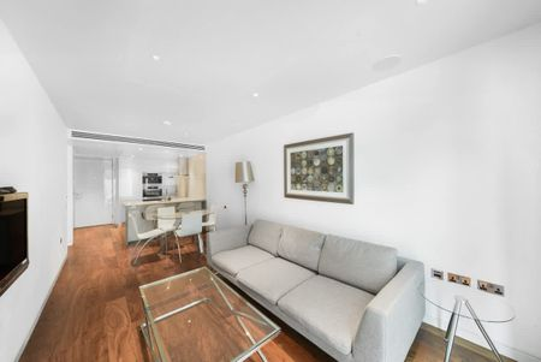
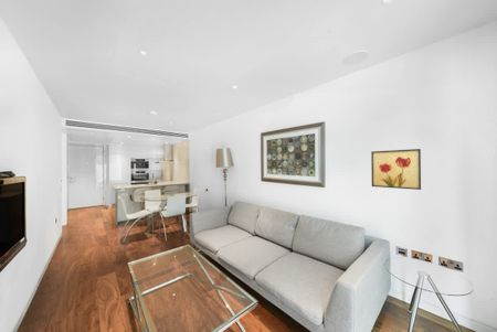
+ wall art (394, 169)
